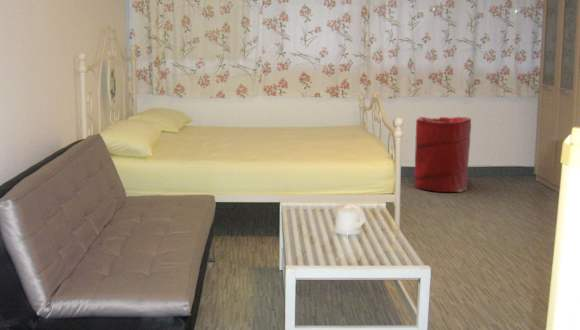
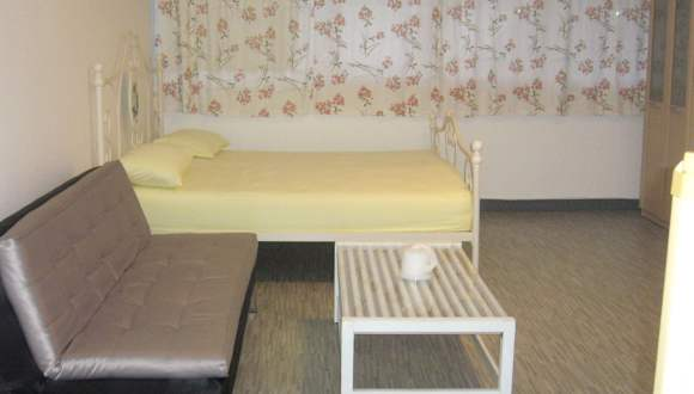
- laundry hamper (442, 151)
